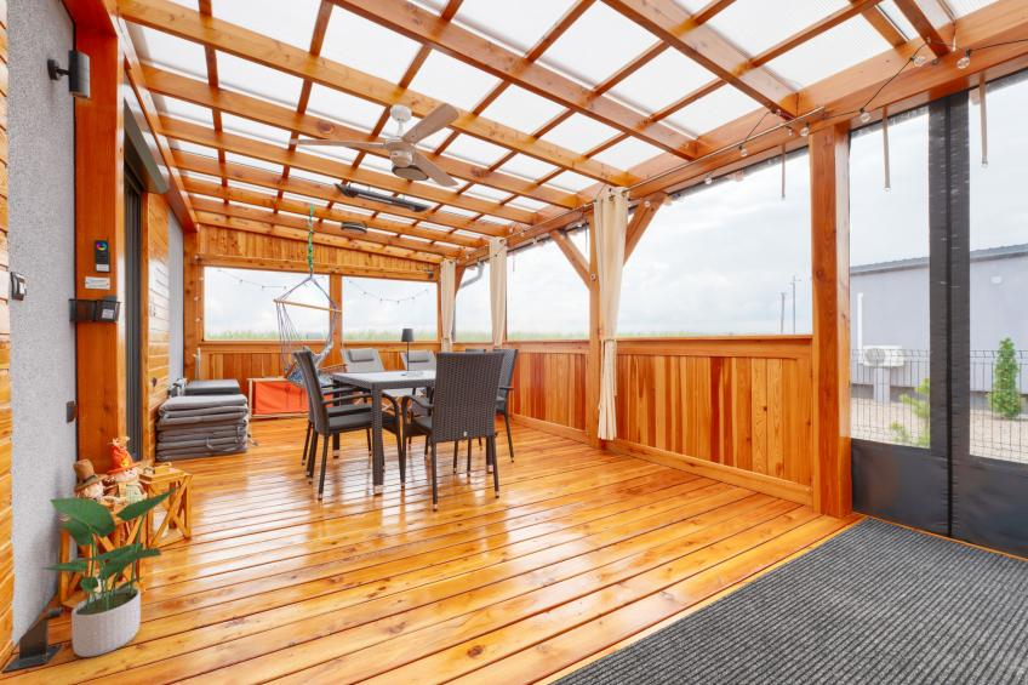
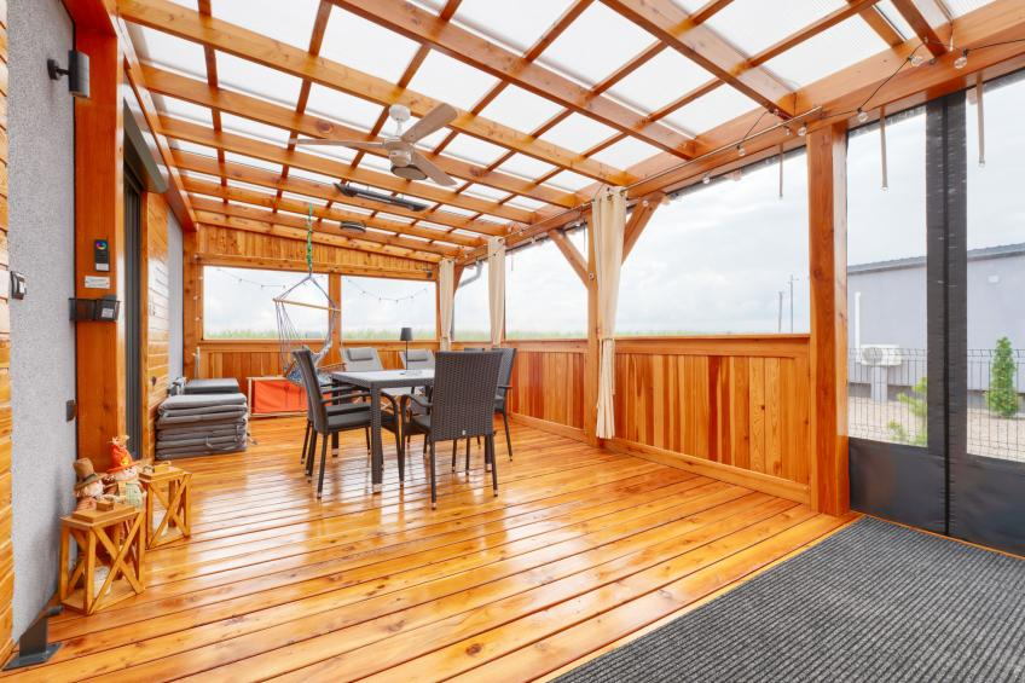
- potted plant (113, 569)
